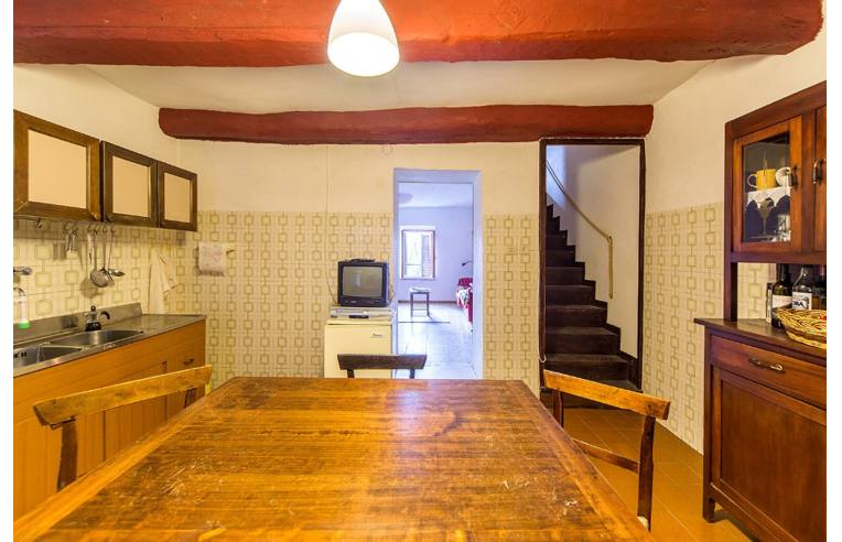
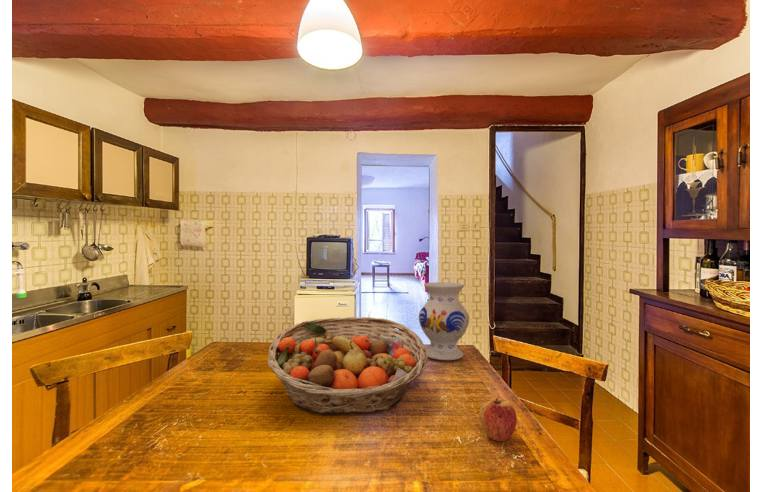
+ fruit basket (348, 360)
+ vase (443, 319)
+ apple (497, 418)
